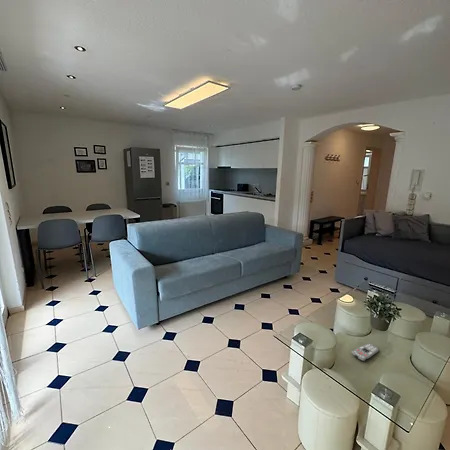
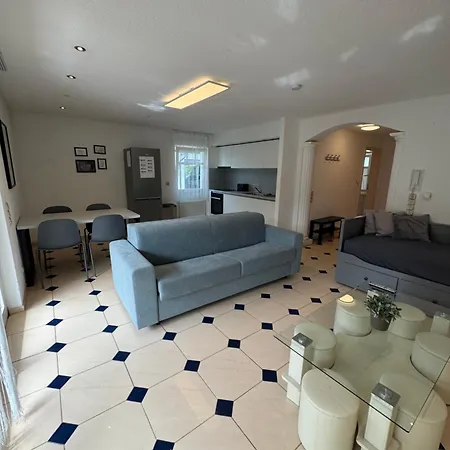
- remote control (365, 351)
